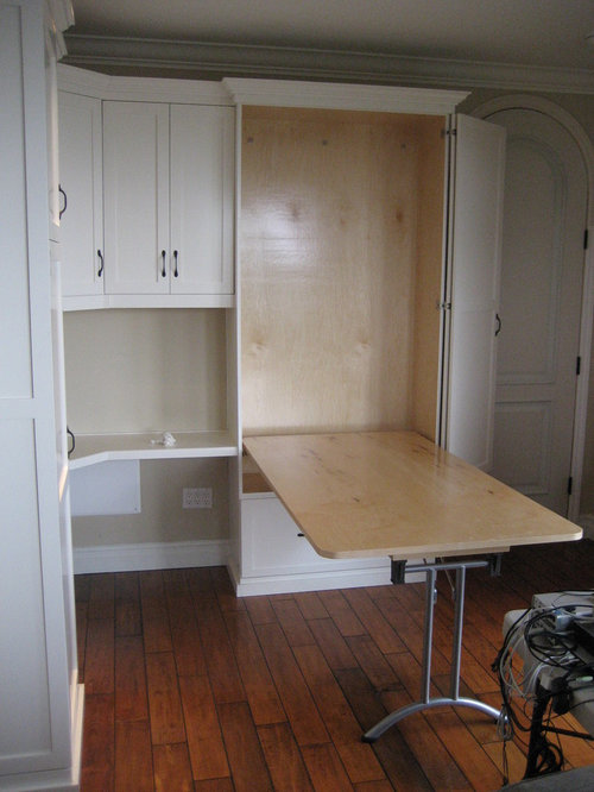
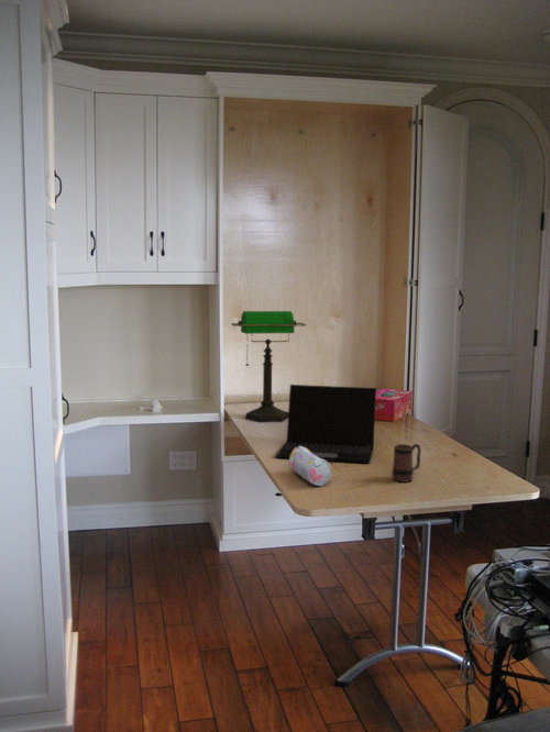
+ mug (407, 462)
+ laptop (328, 421)
+ pencil case (309, 465)
+ tissue box (387, 403)
+ desk lamp (267, 364)
